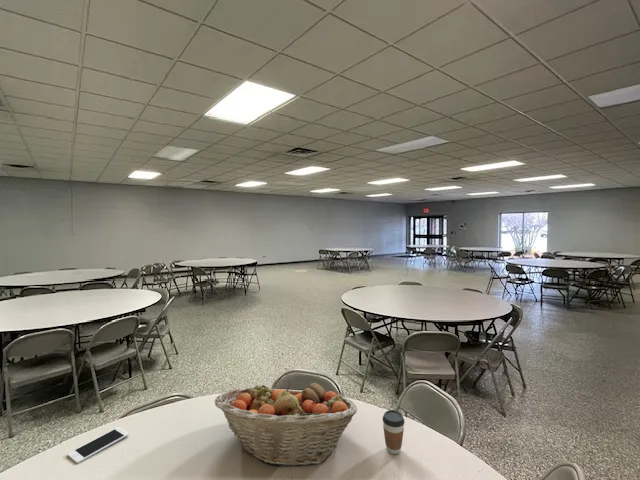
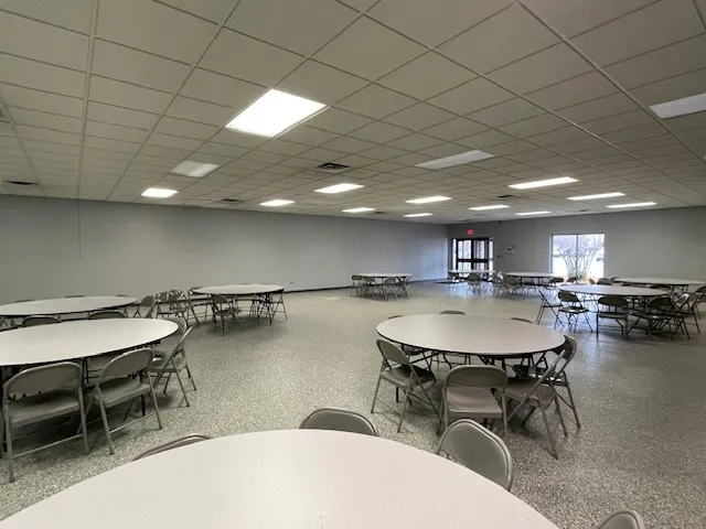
- cell phone (99, 443)
- coffee cup (393, 432)
- fruit basket (286, 412)
